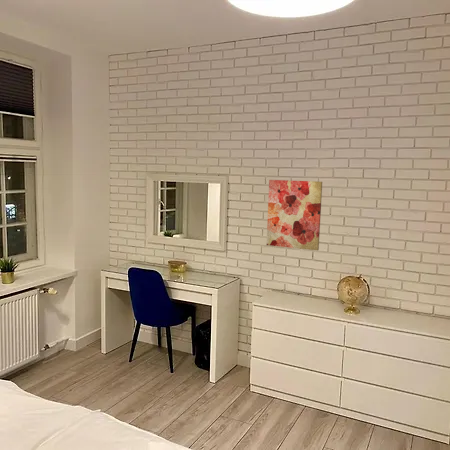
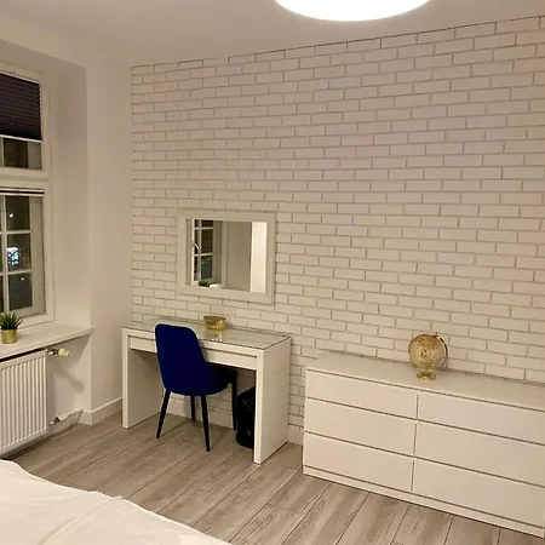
- wall art (293, 214)
